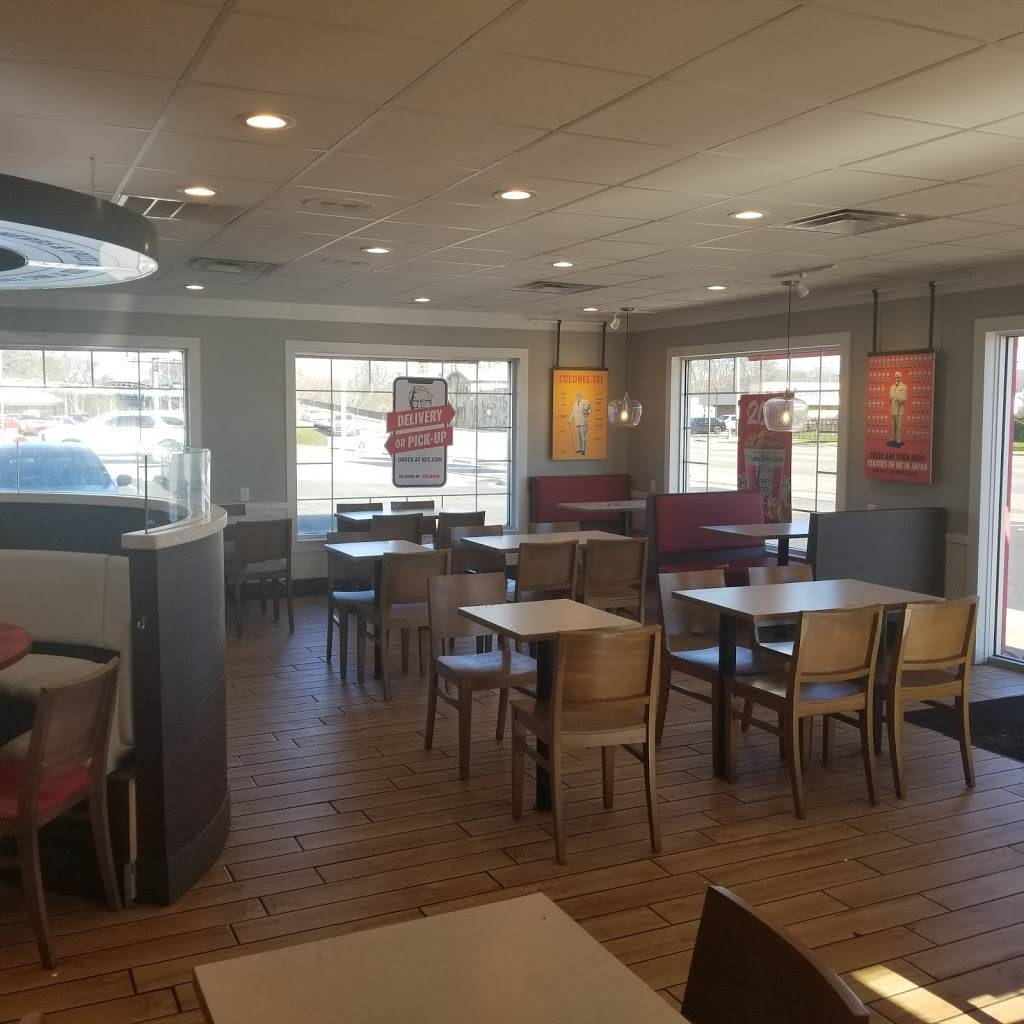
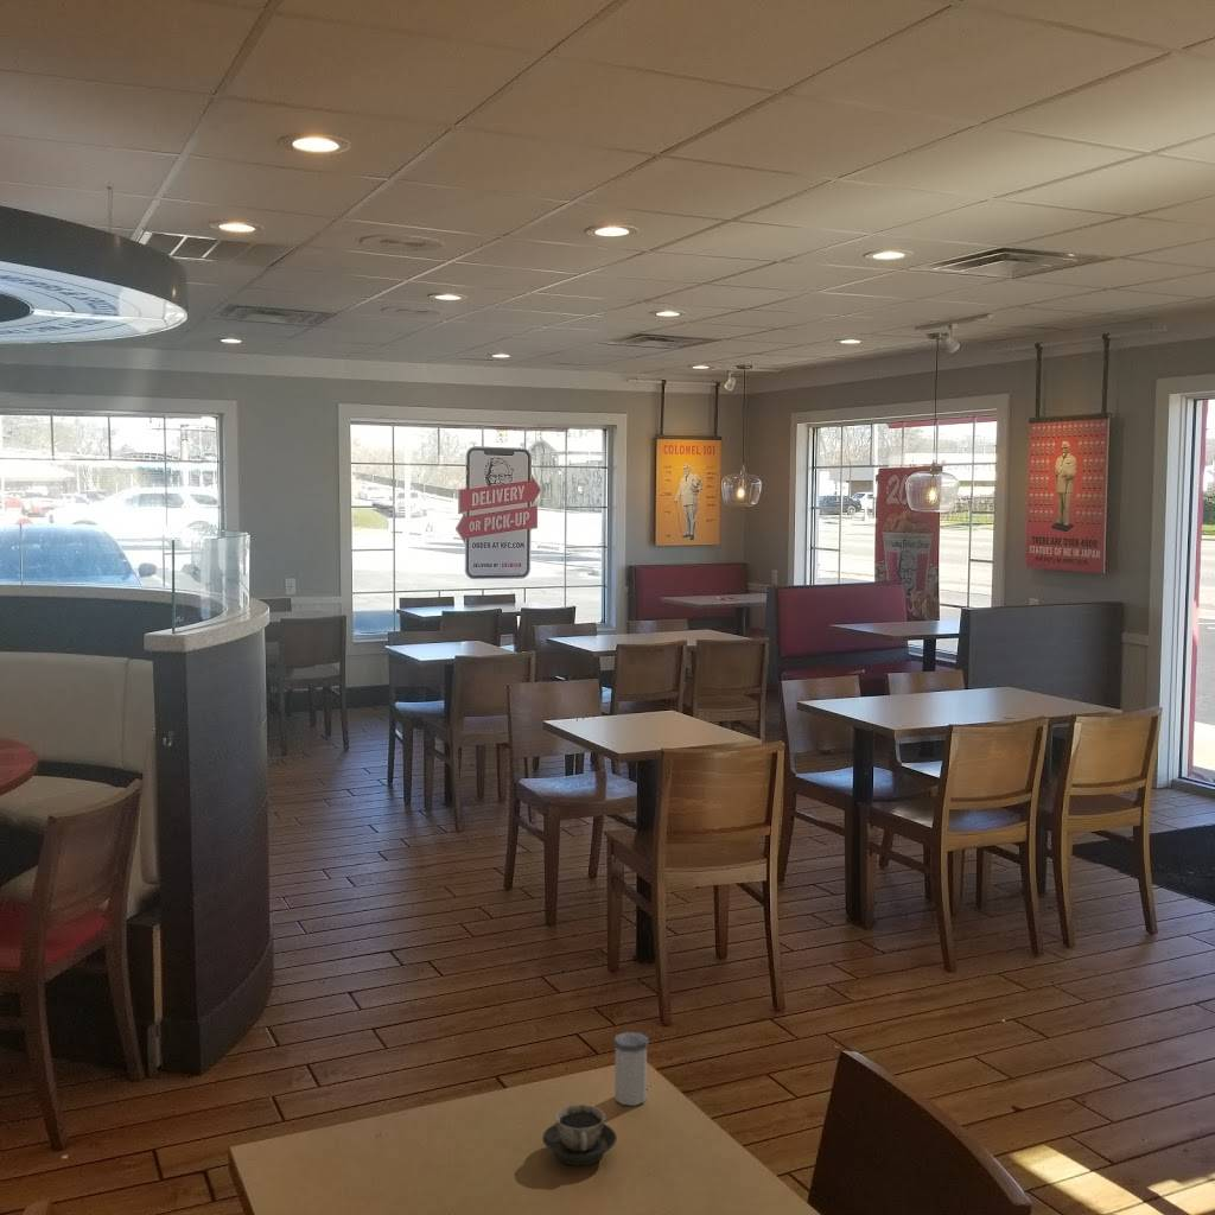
+ cup (579, 1134)
+ salt shaker (630, 1068)
